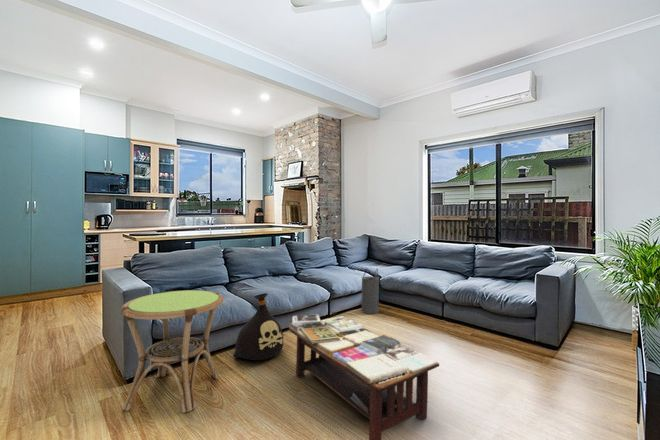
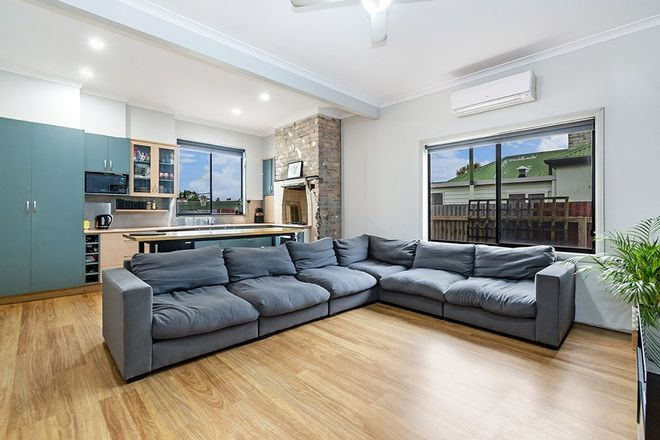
- speaker (370, 290)
- coffee table (349, 361)
- side table (175, 346)
- bag (261, 324)
